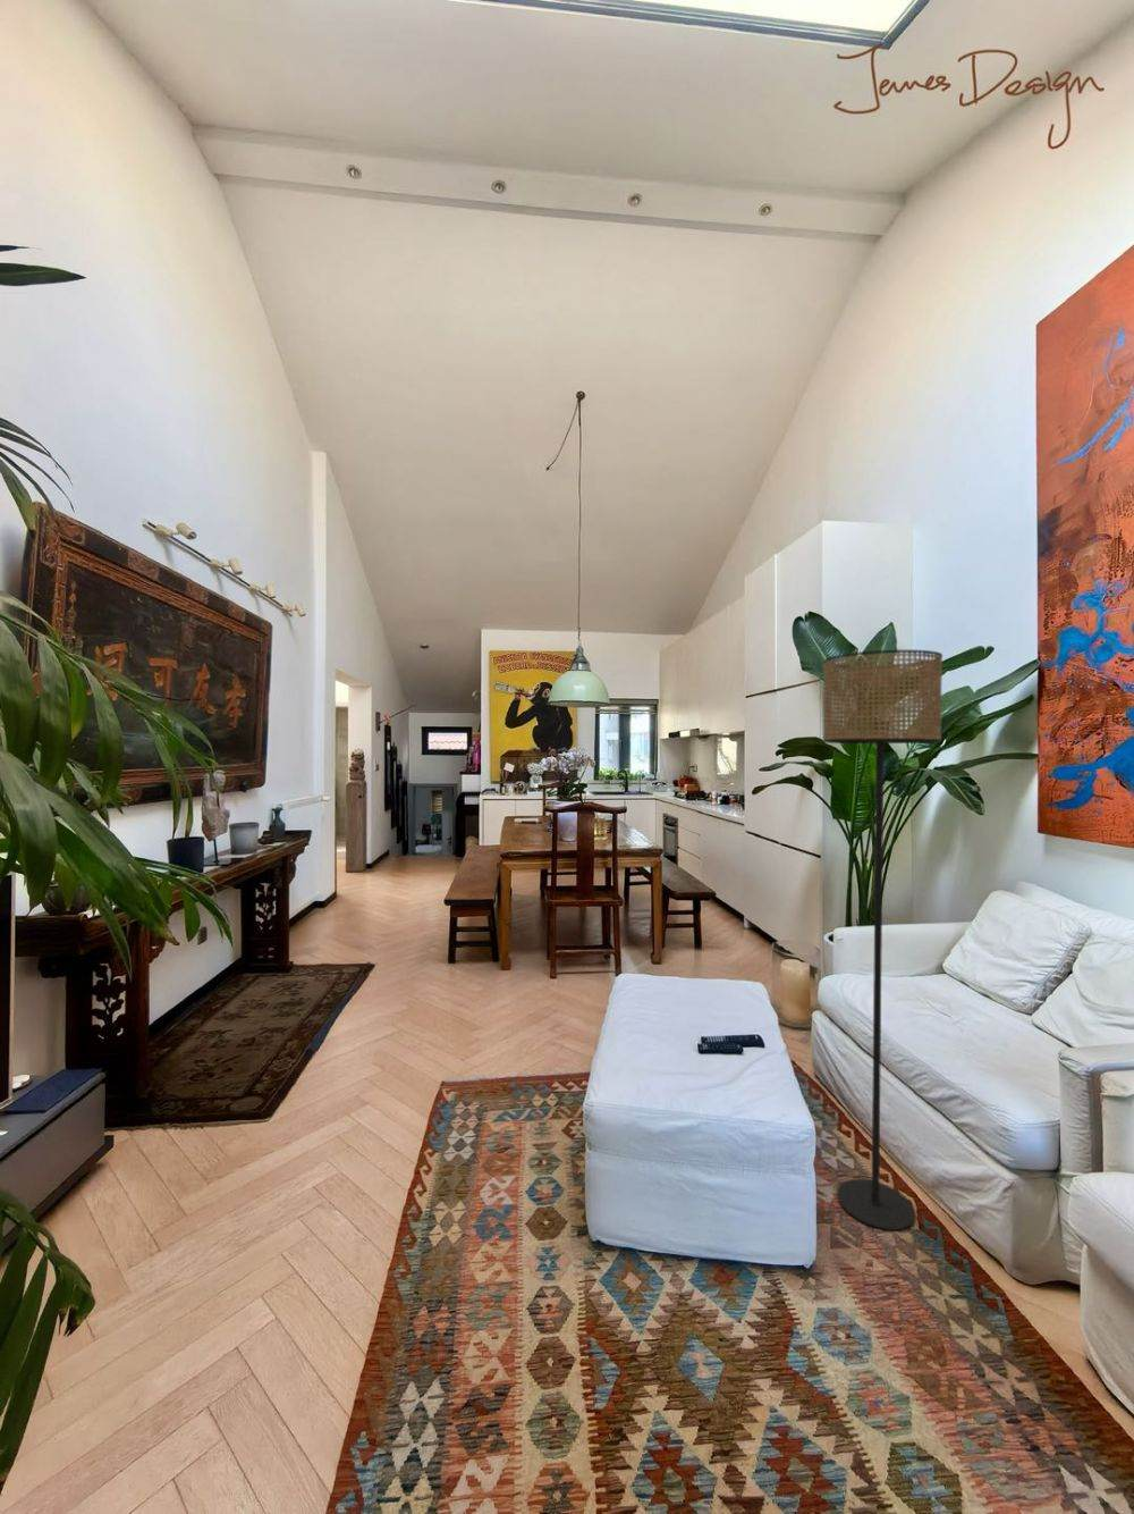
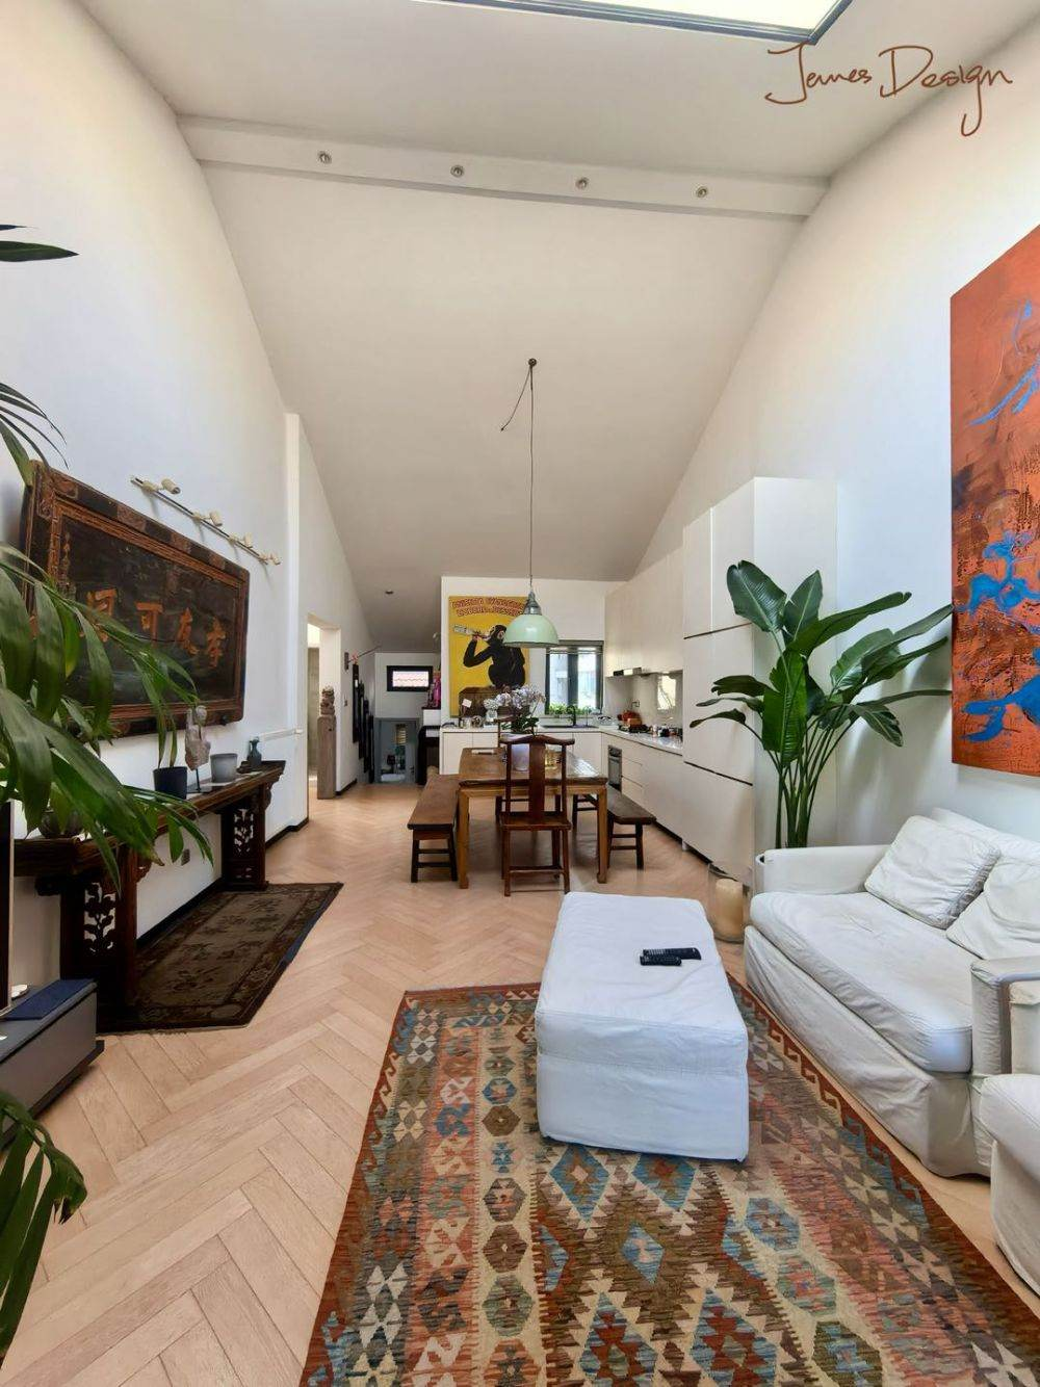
- floor lamp (878, 931)
